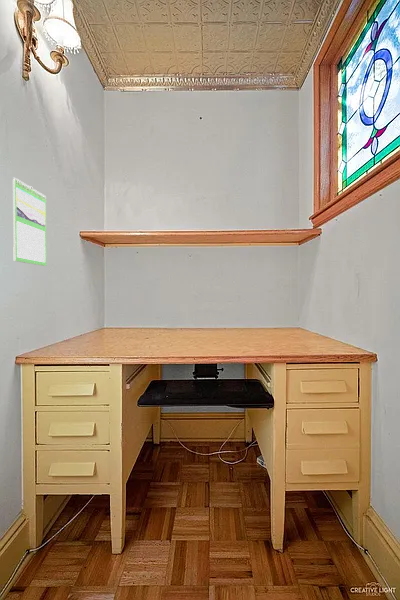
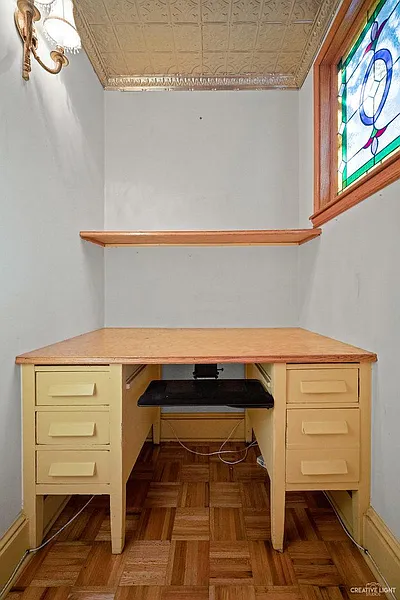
- calendar (31, 224)
